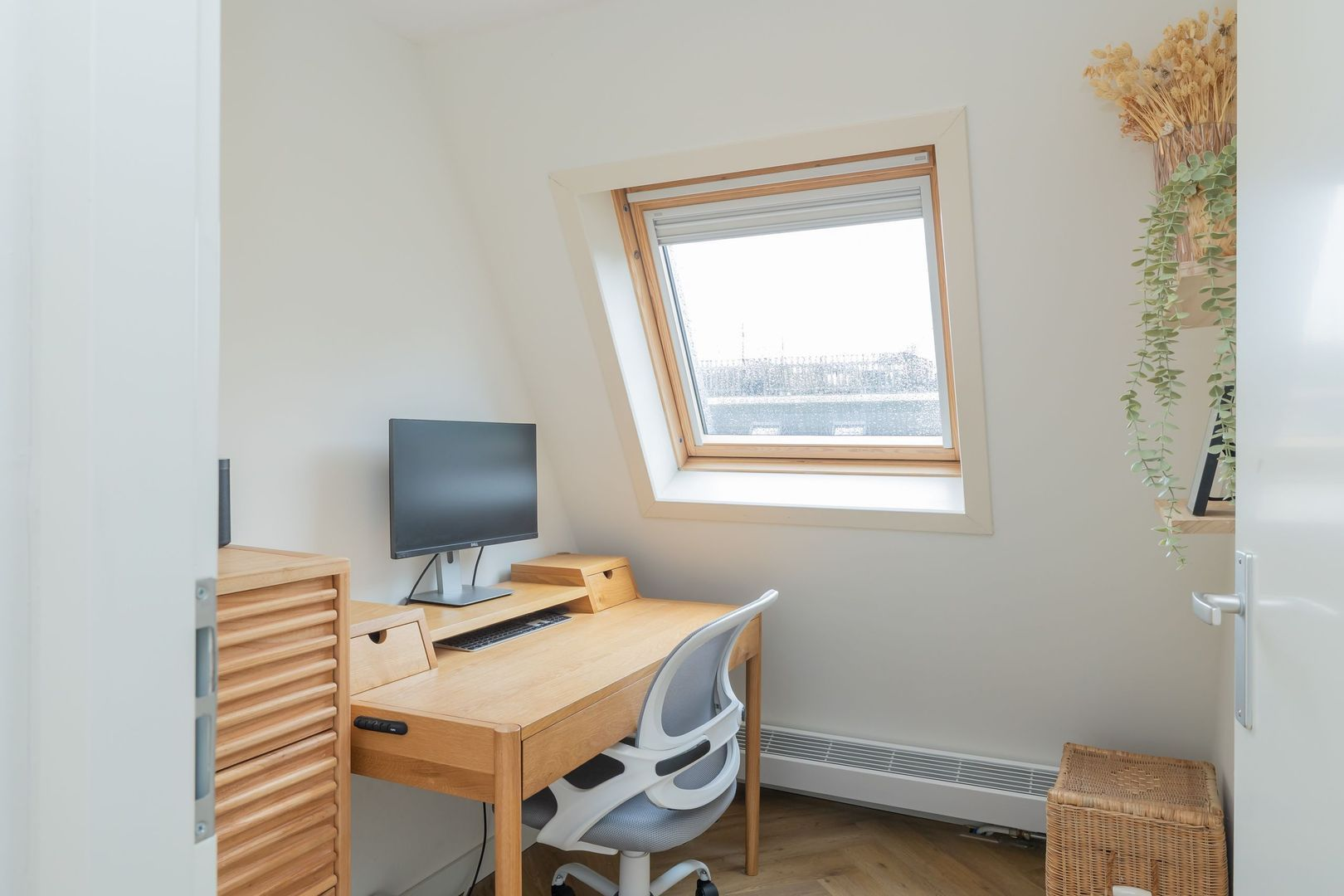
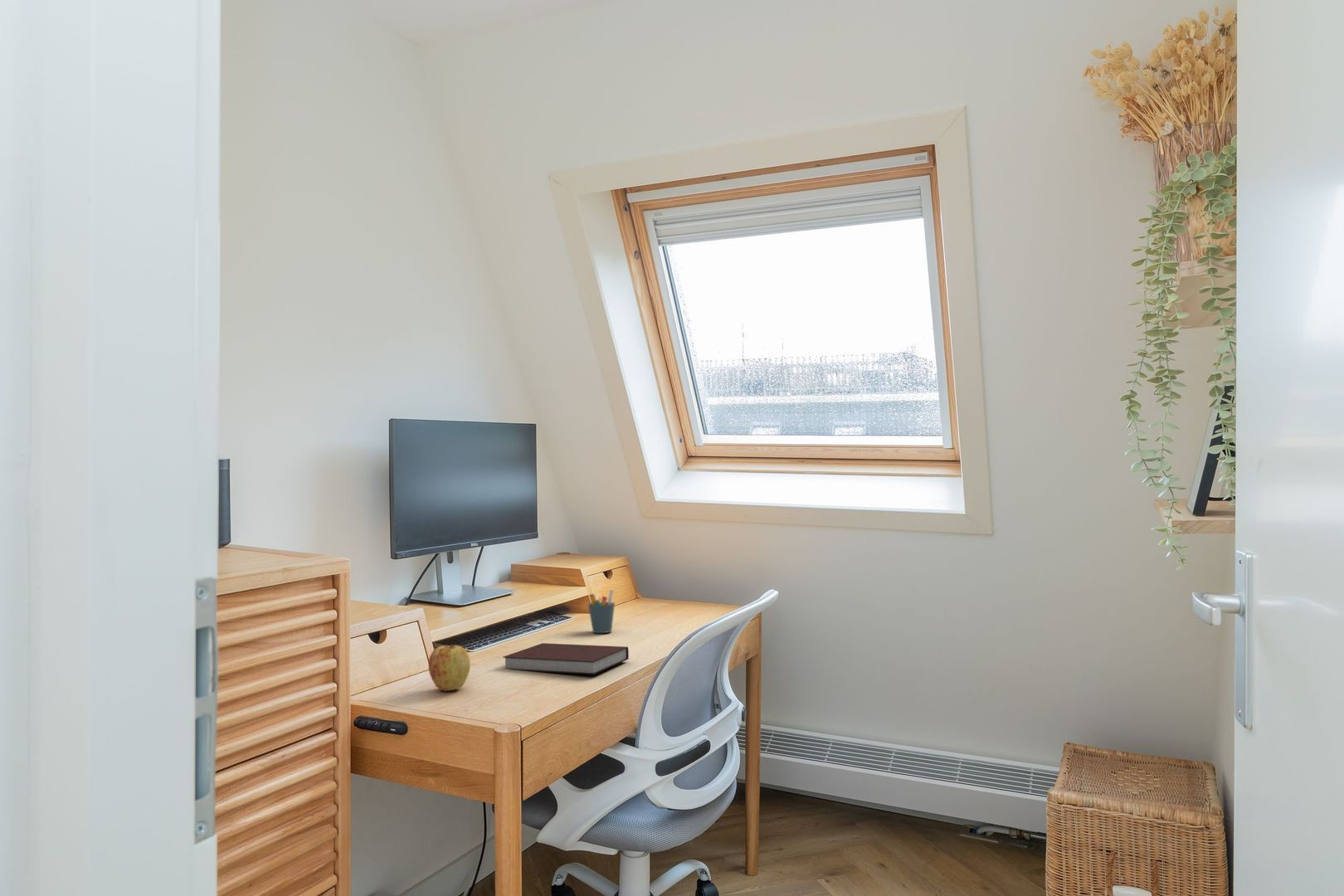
+ notebook (567, 658)
+ apple (450, 666)
+ pen holder (601, 610)
